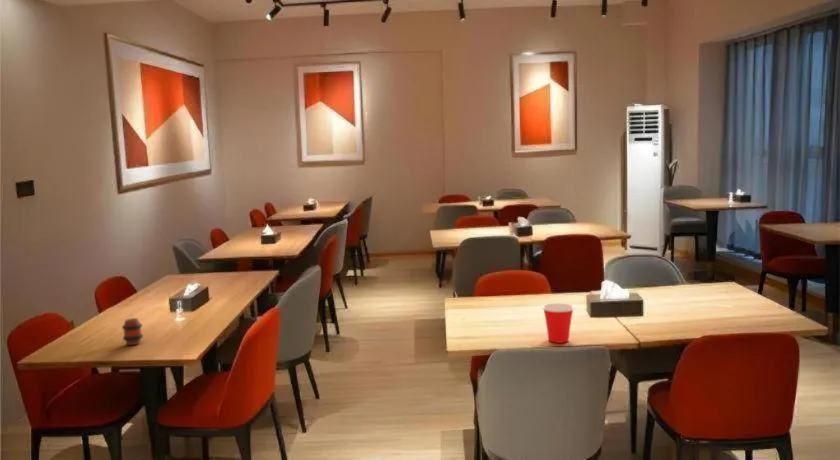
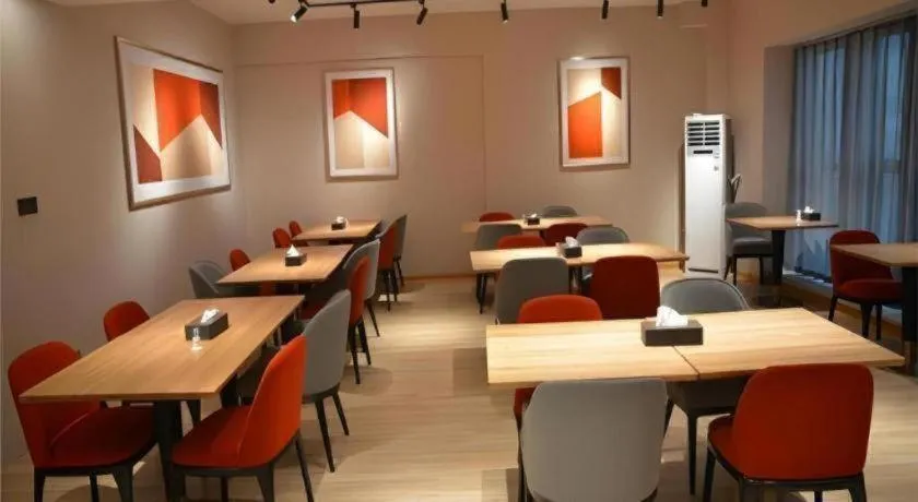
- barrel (132, 331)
- cup (558, 323)
